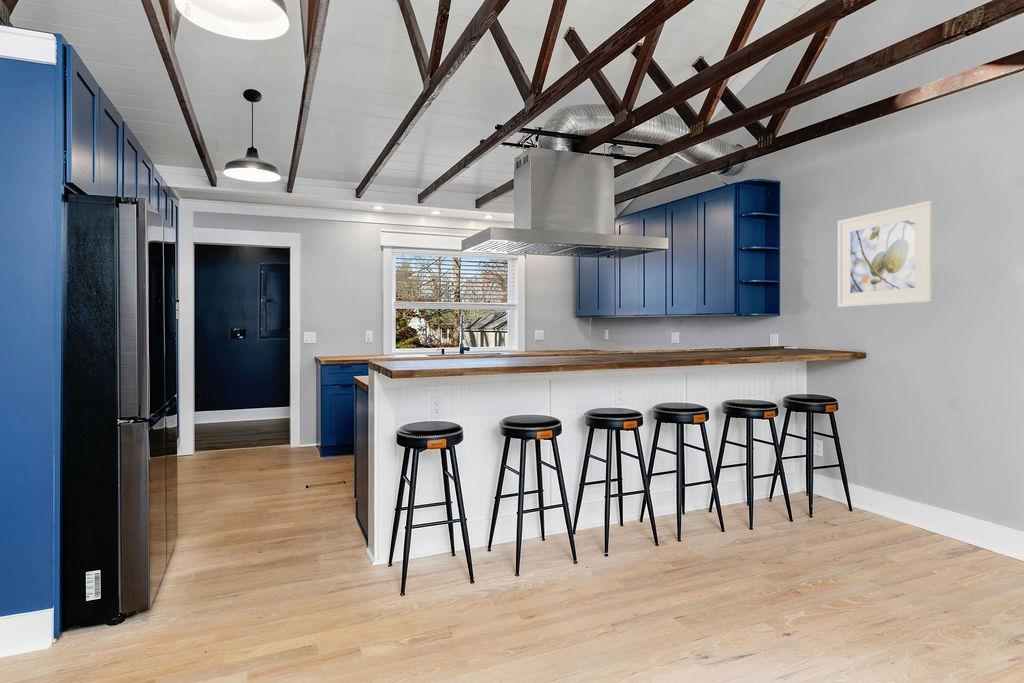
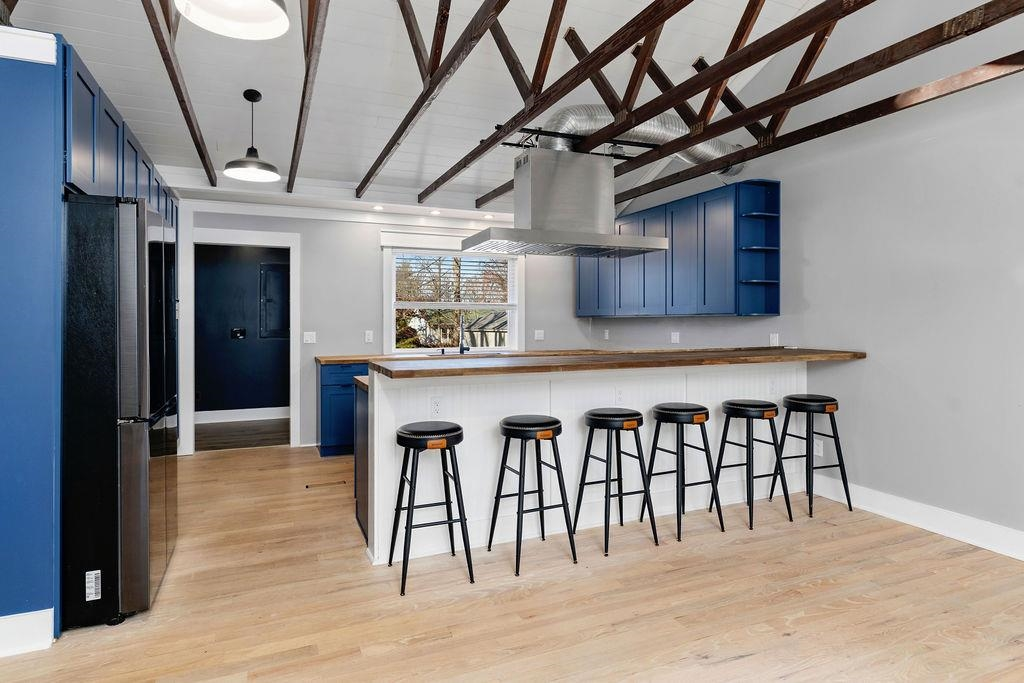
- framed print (881, 258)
